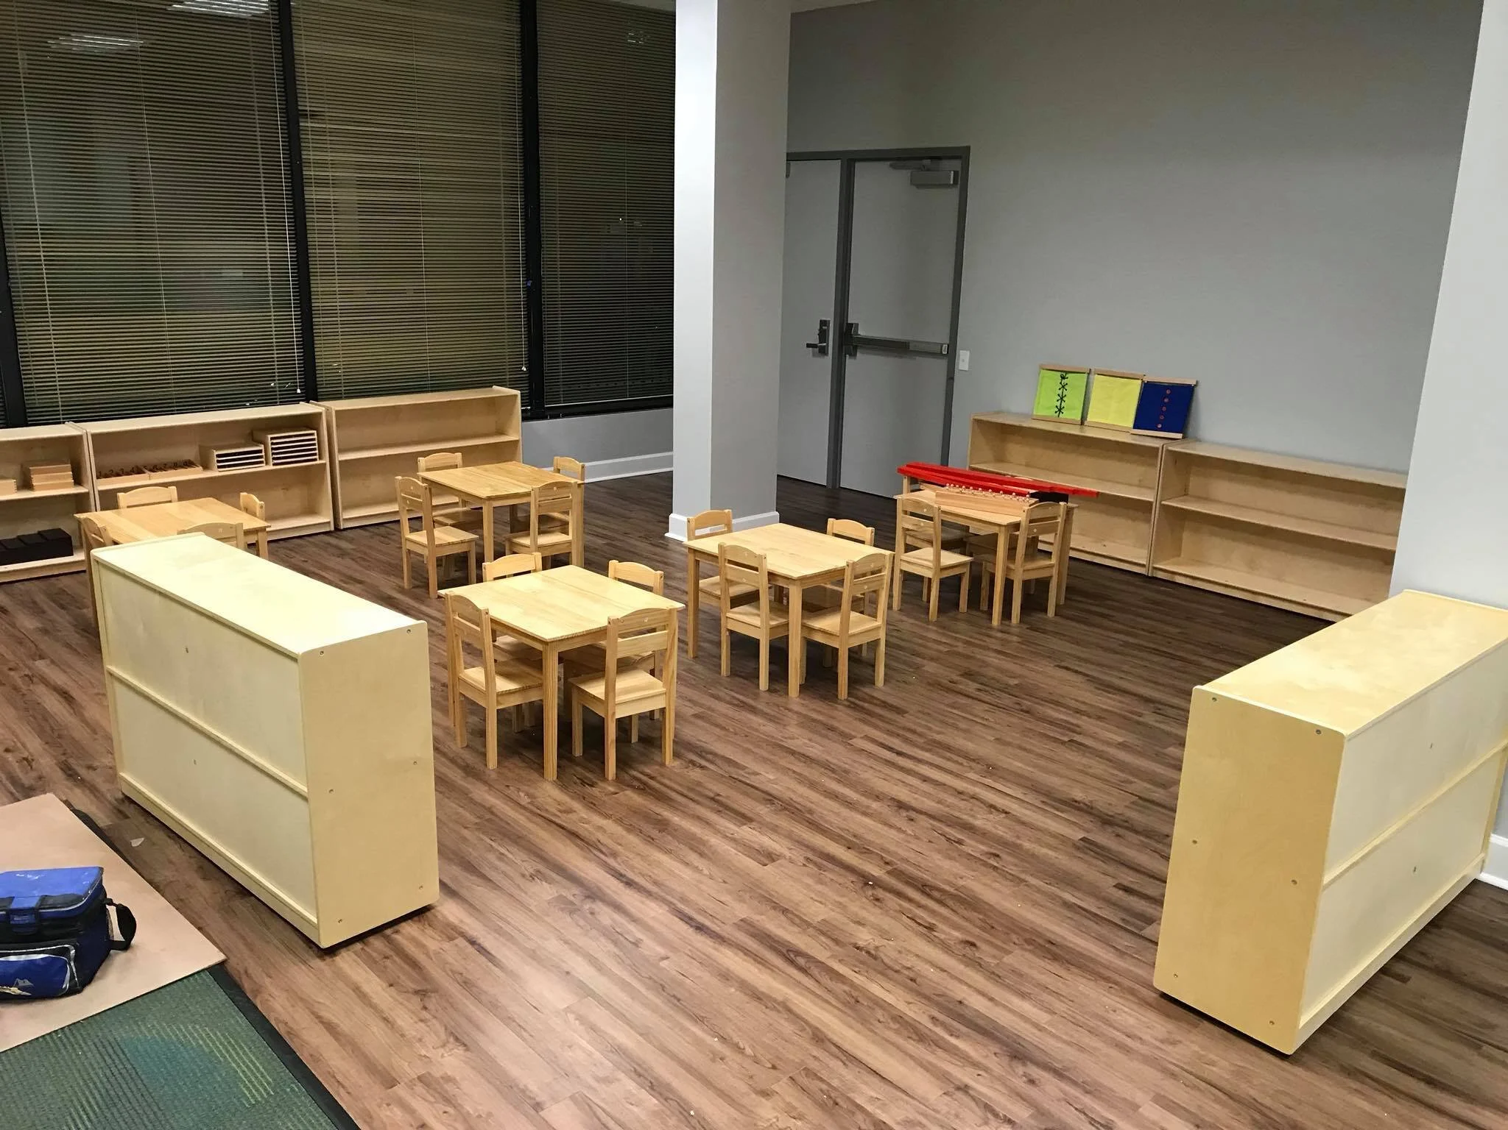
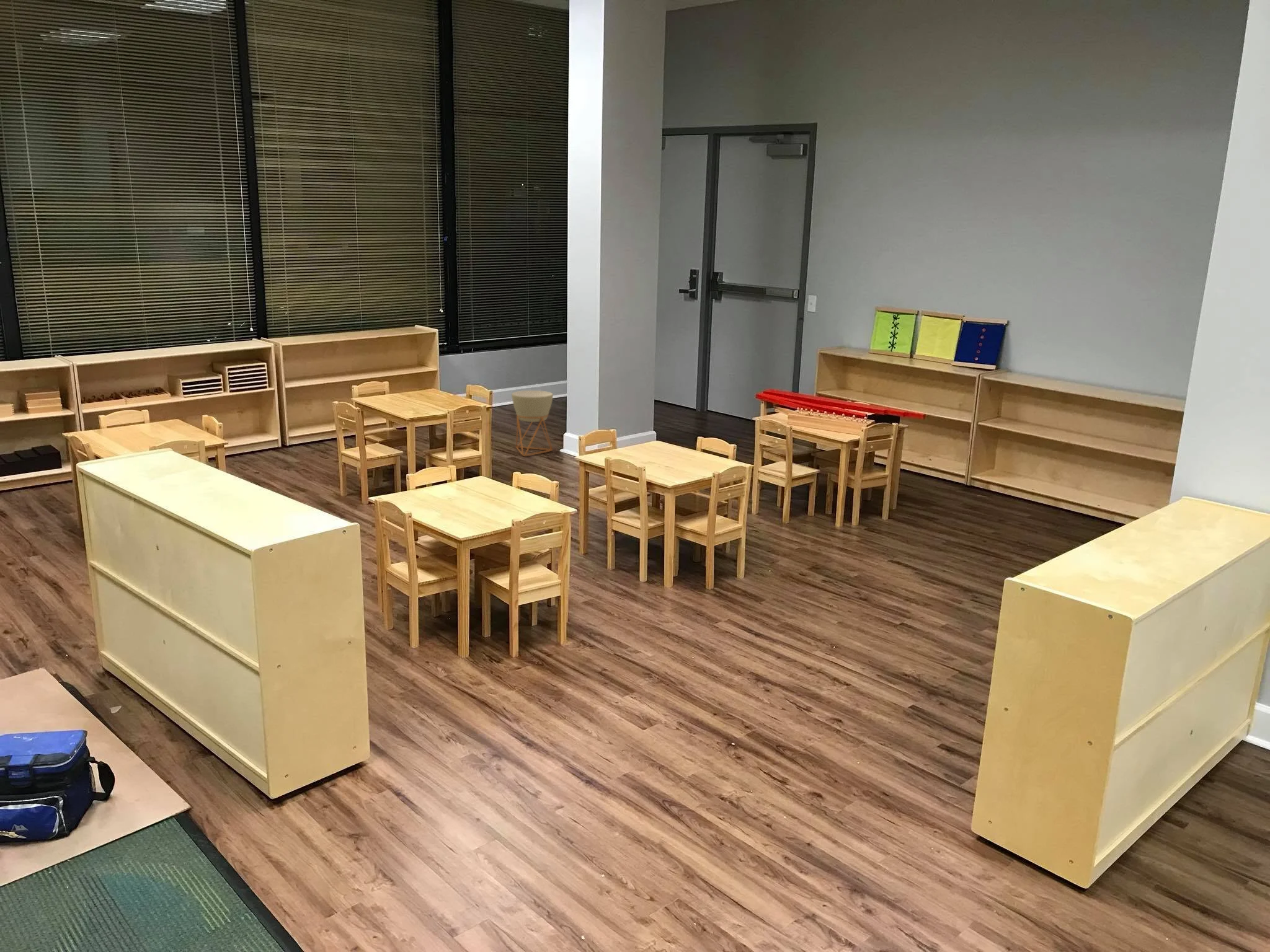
+ planter (532, 422)
